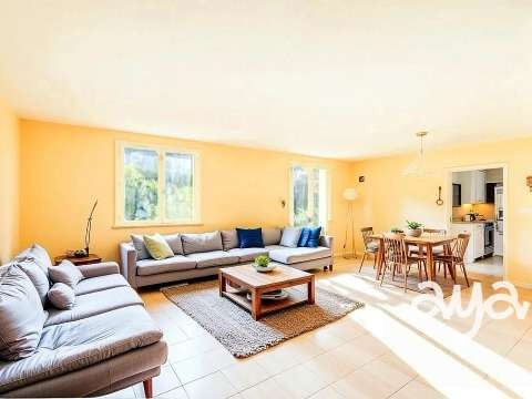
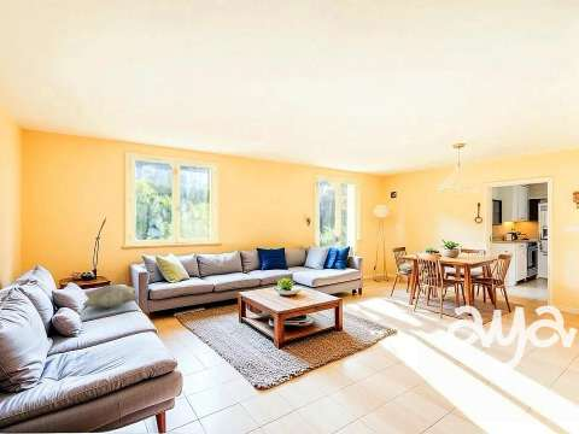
+ decorative pillow (111, 295)
